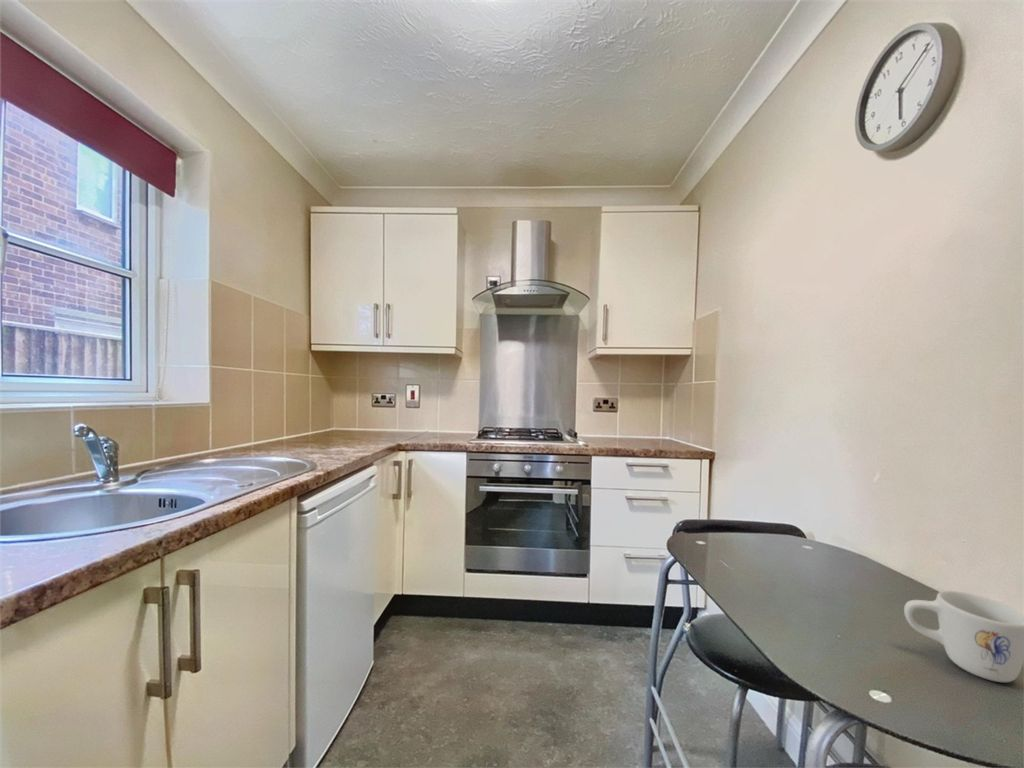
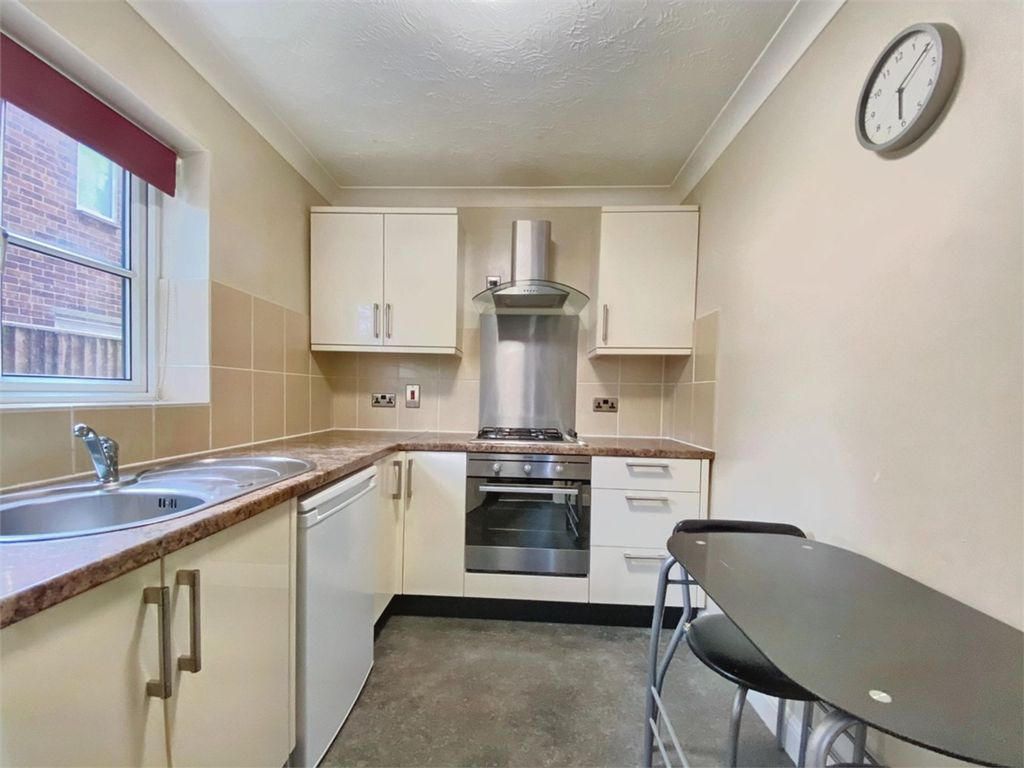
- mug (962, 633)
